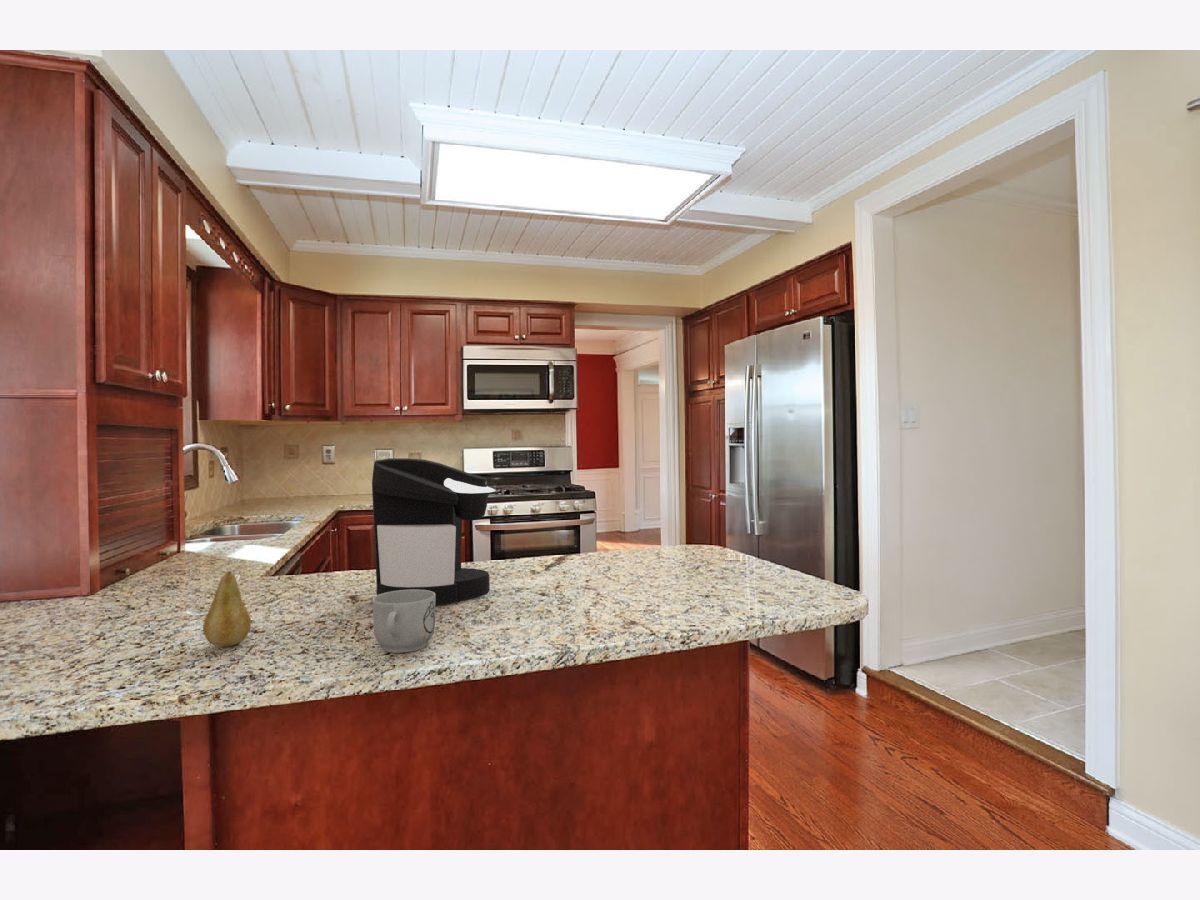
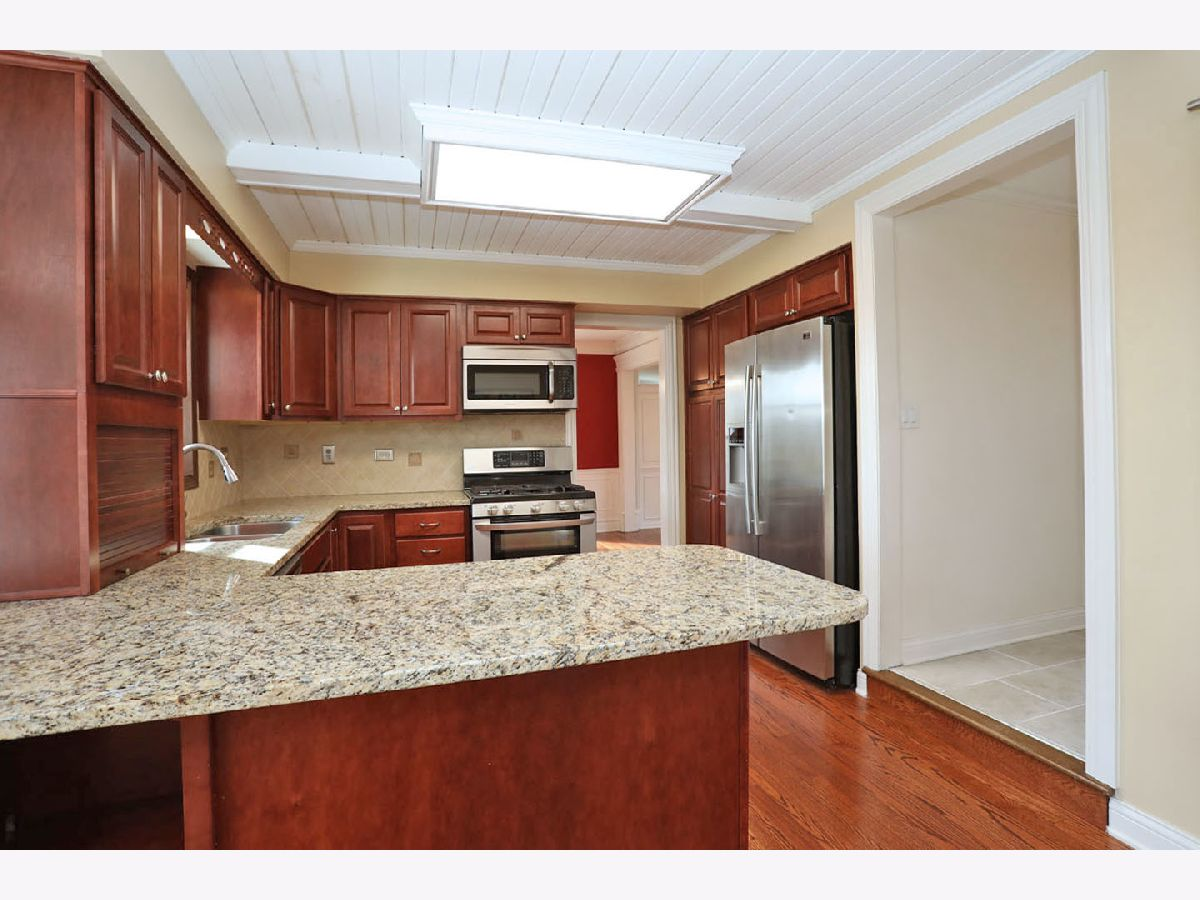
- mug (402, 623)
- coffee maker (435, 525)
- fruit (227, 607)
